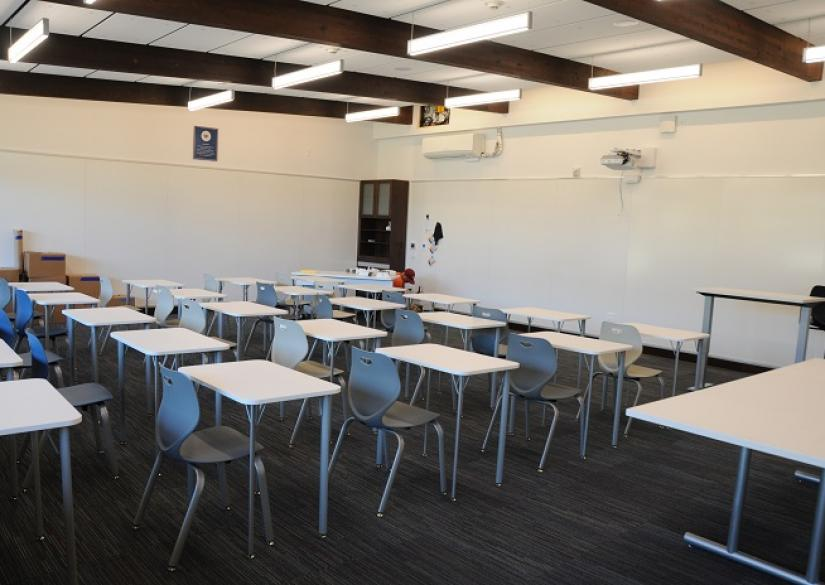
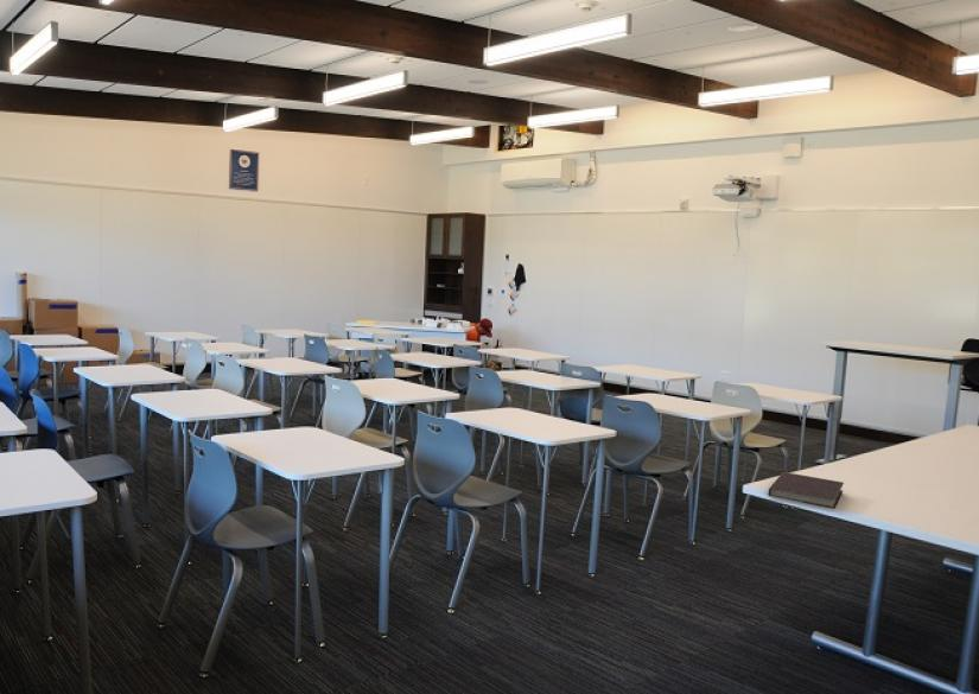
+ notebook (806, 489)
